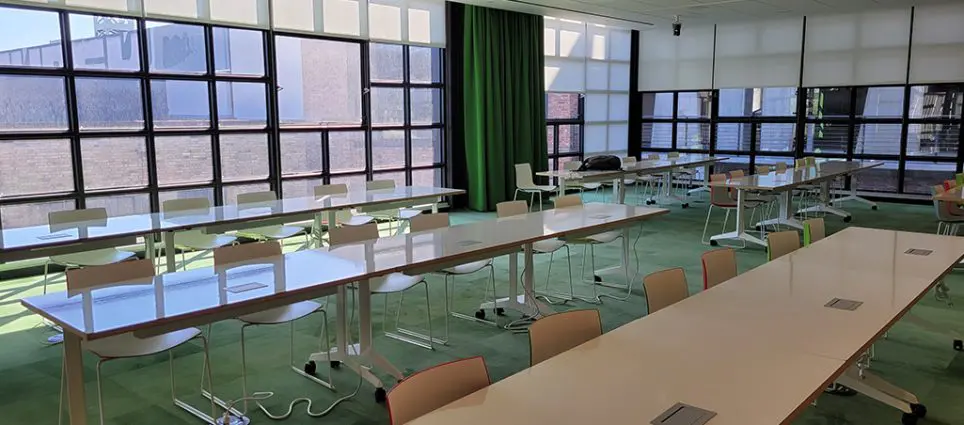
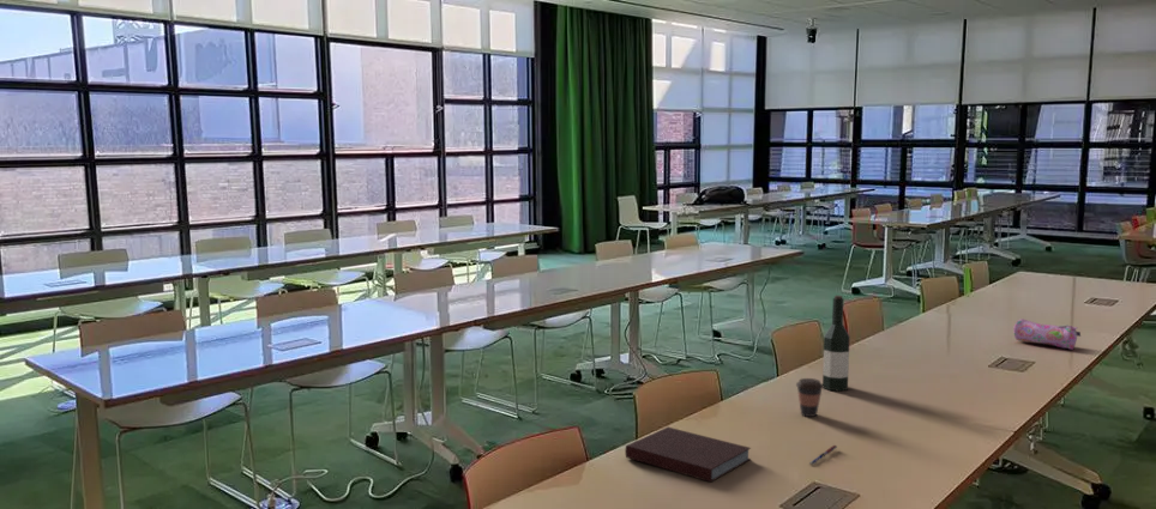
+ pencil case (1046, 333)
+ pen (823, 454)
+ wine bottle (836, 341)
+ coffee cup (808, 398)
+ notebook (687, 452)
